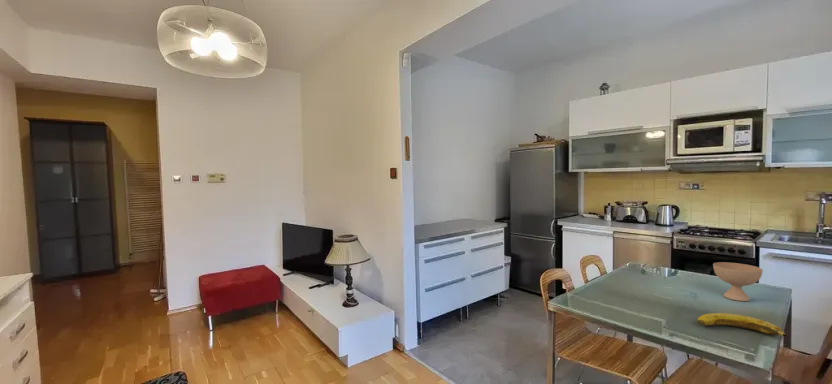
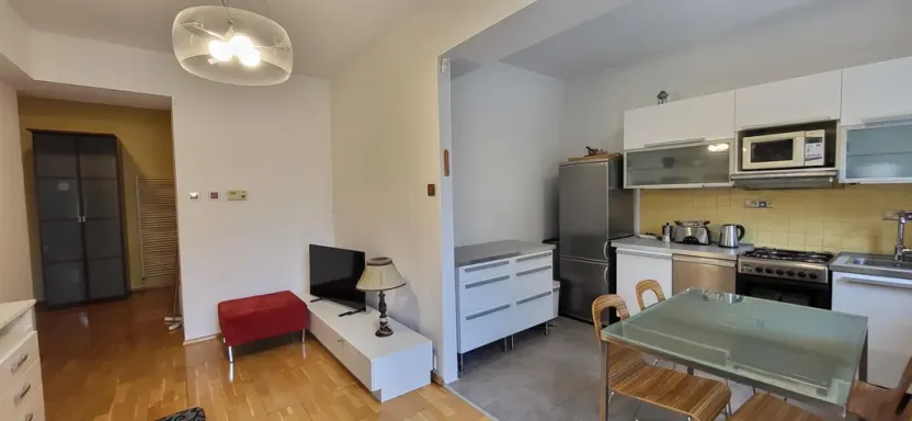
- banana (741, 325)
- bowl (736, 282)
